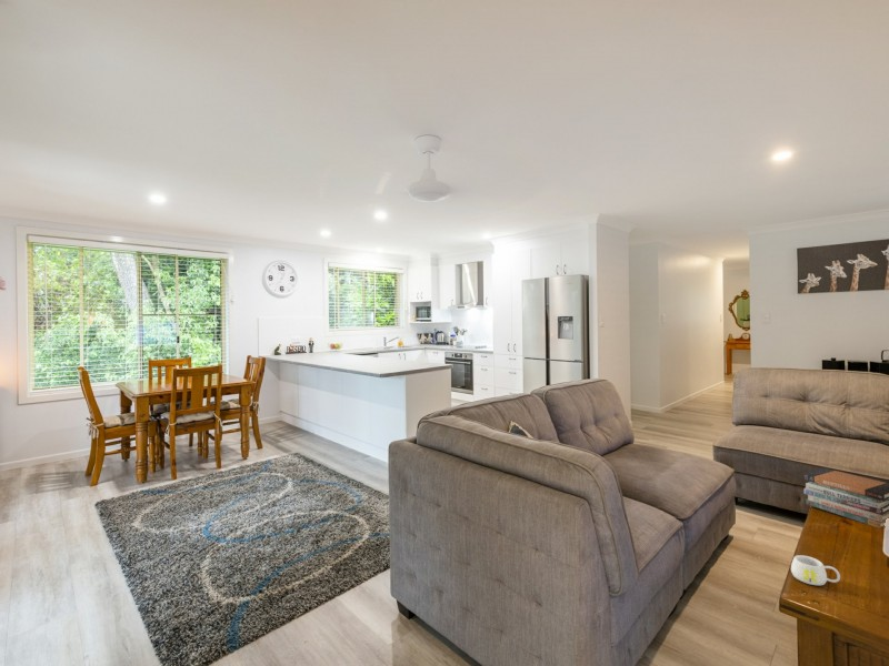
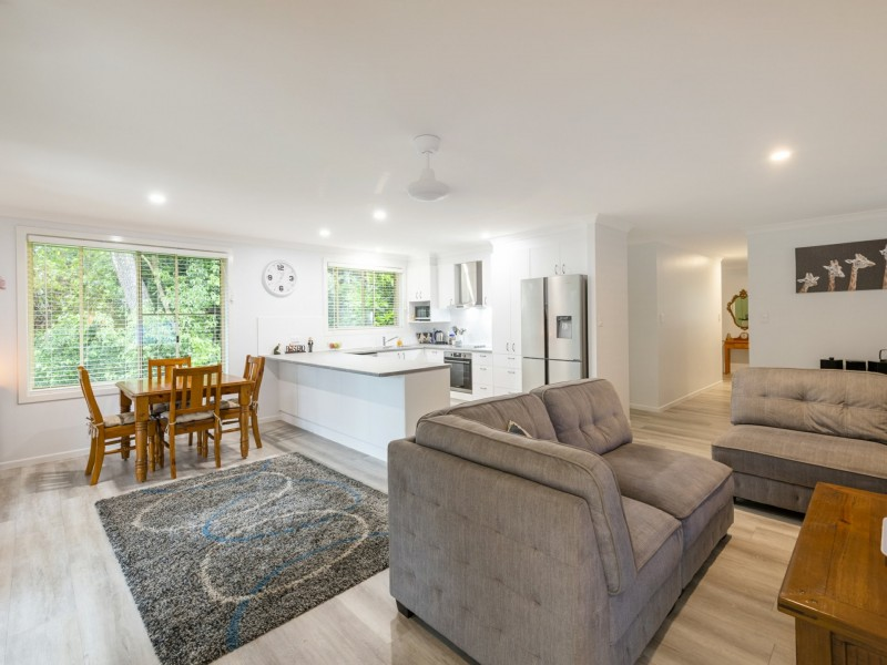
- mug (815, 571)
- book stack (850, 495)
